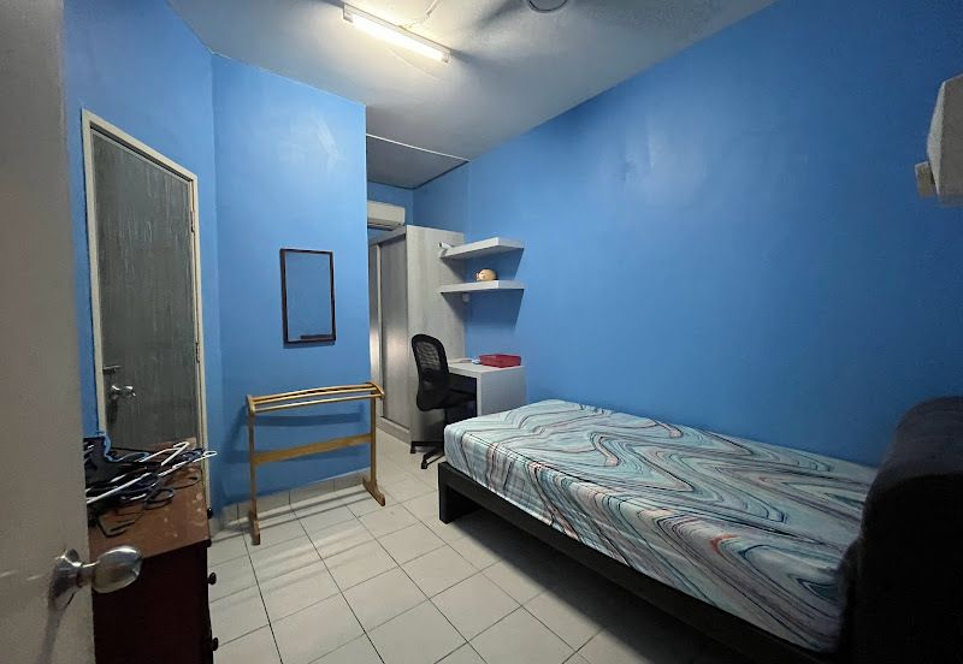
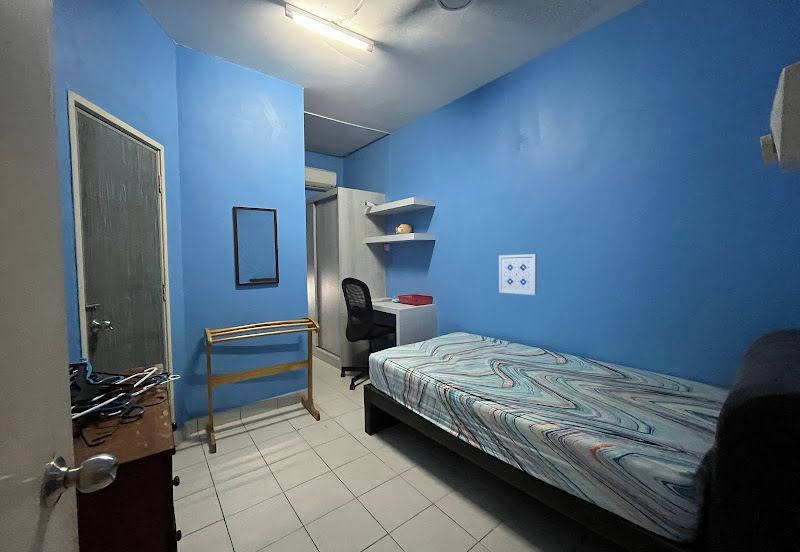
+ wall art (516, 274)
